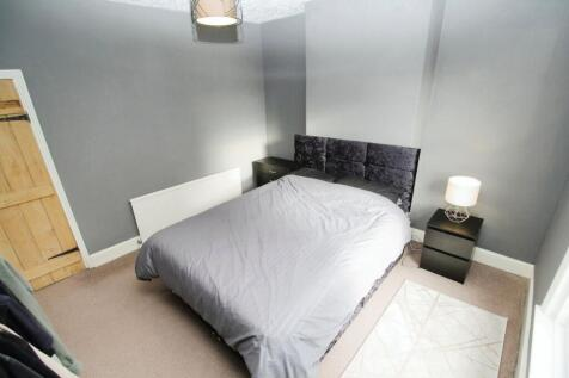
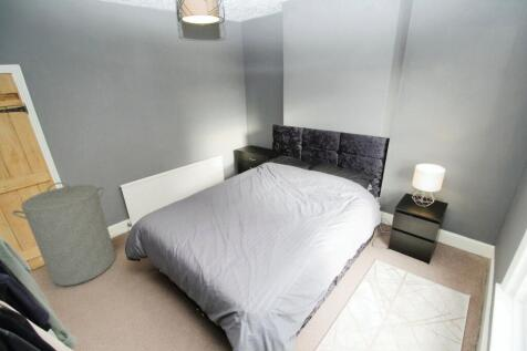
+ laundry hamper (72, 227)
